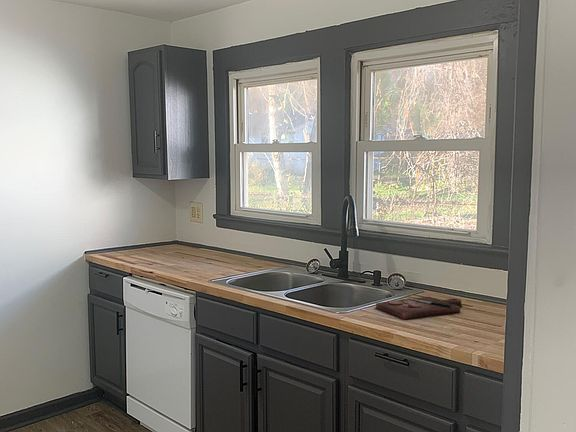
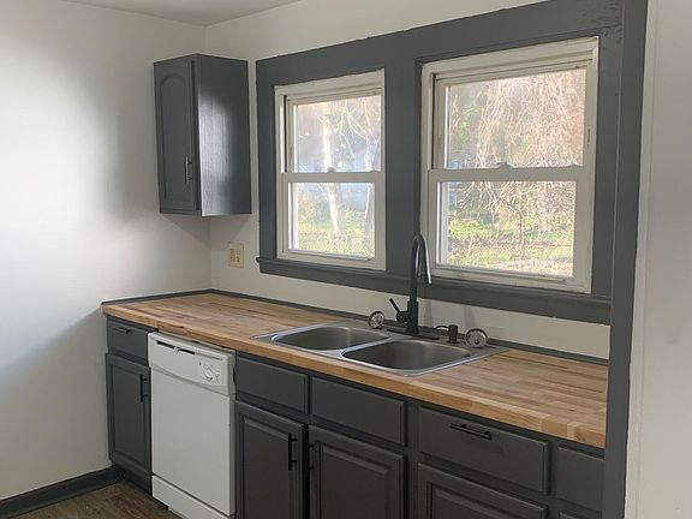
- cutting board (419, 305)
